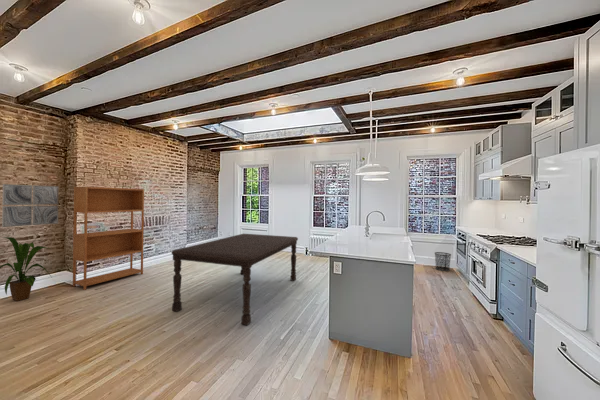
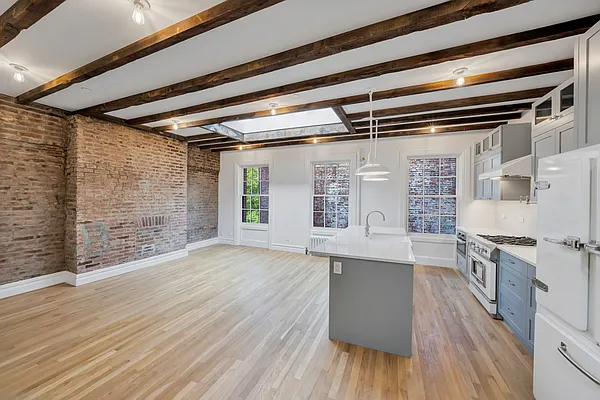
- dining table (244, 267)
- waste bin (442, 261)
- house plant (30, 266)
- bookshelf (111, 234)
- wall art (31, 204)
